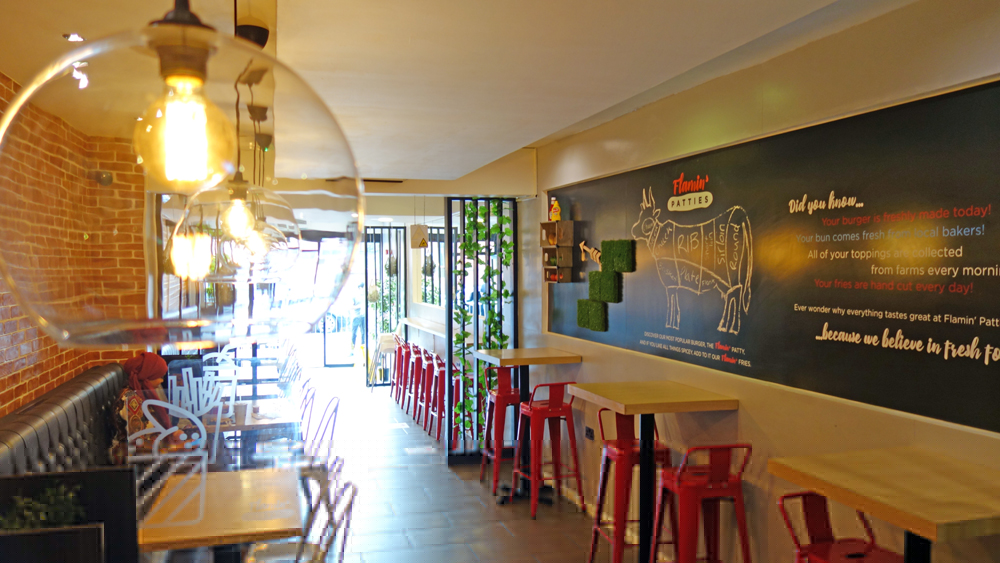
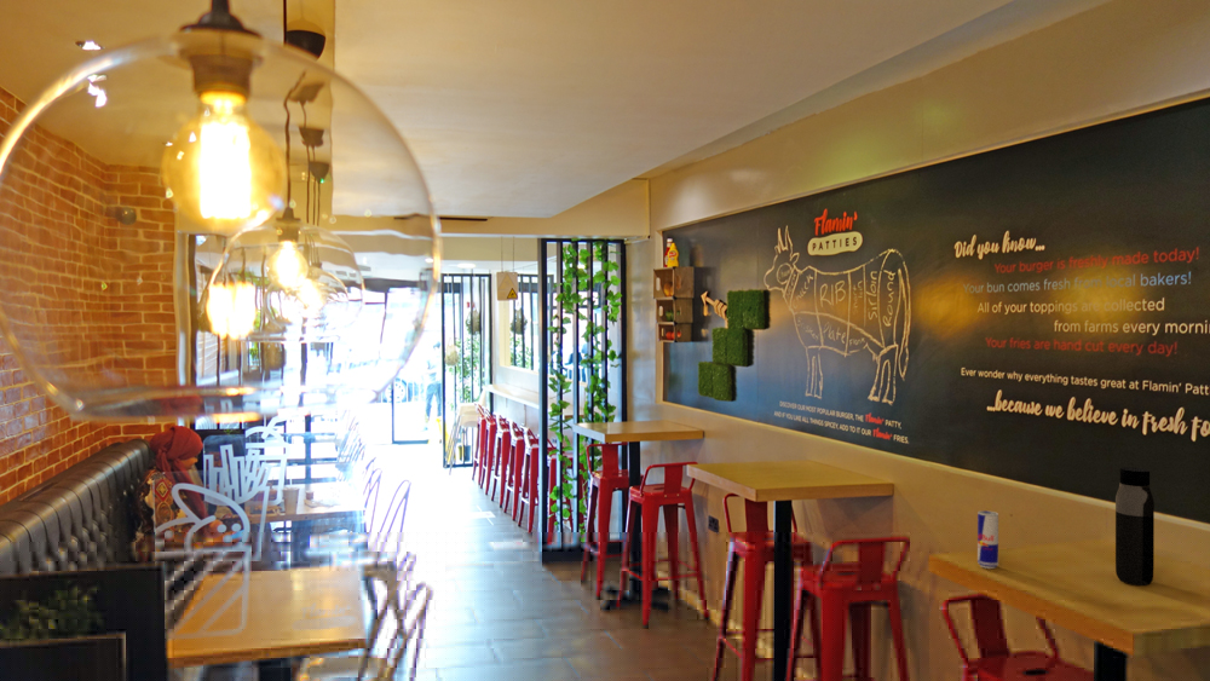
+ beverage can (987, 538)
+ water bottle (1134, 525)
